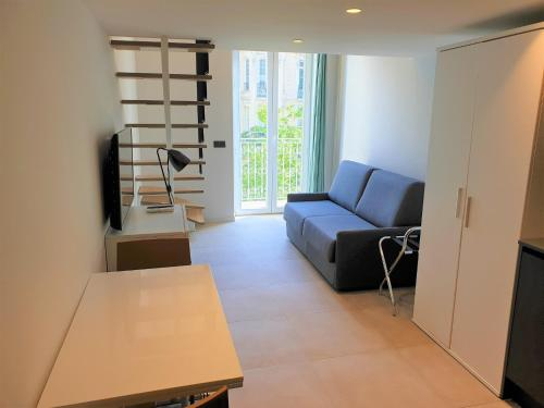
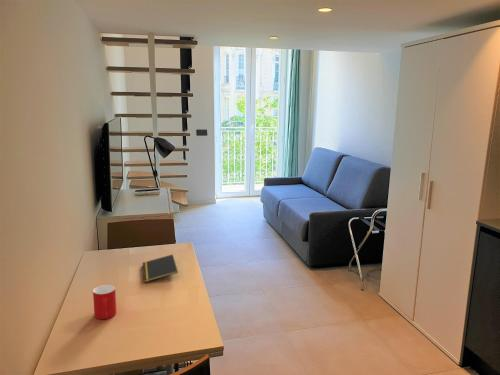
+ cup (104, 303)
+ notepad (159, 267)
